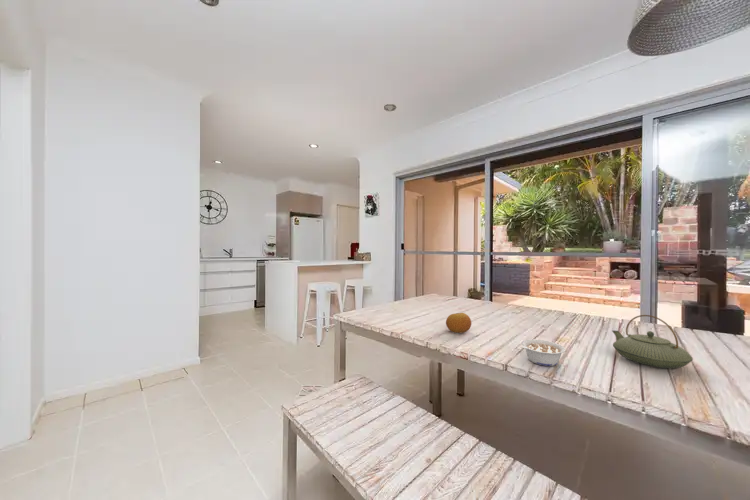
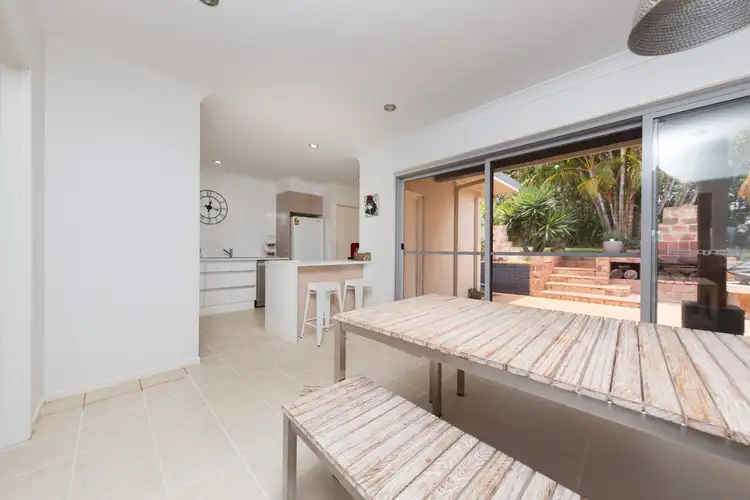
- teapot (645, 337)
- fruit (458, 322)
- legume (542, 352)
